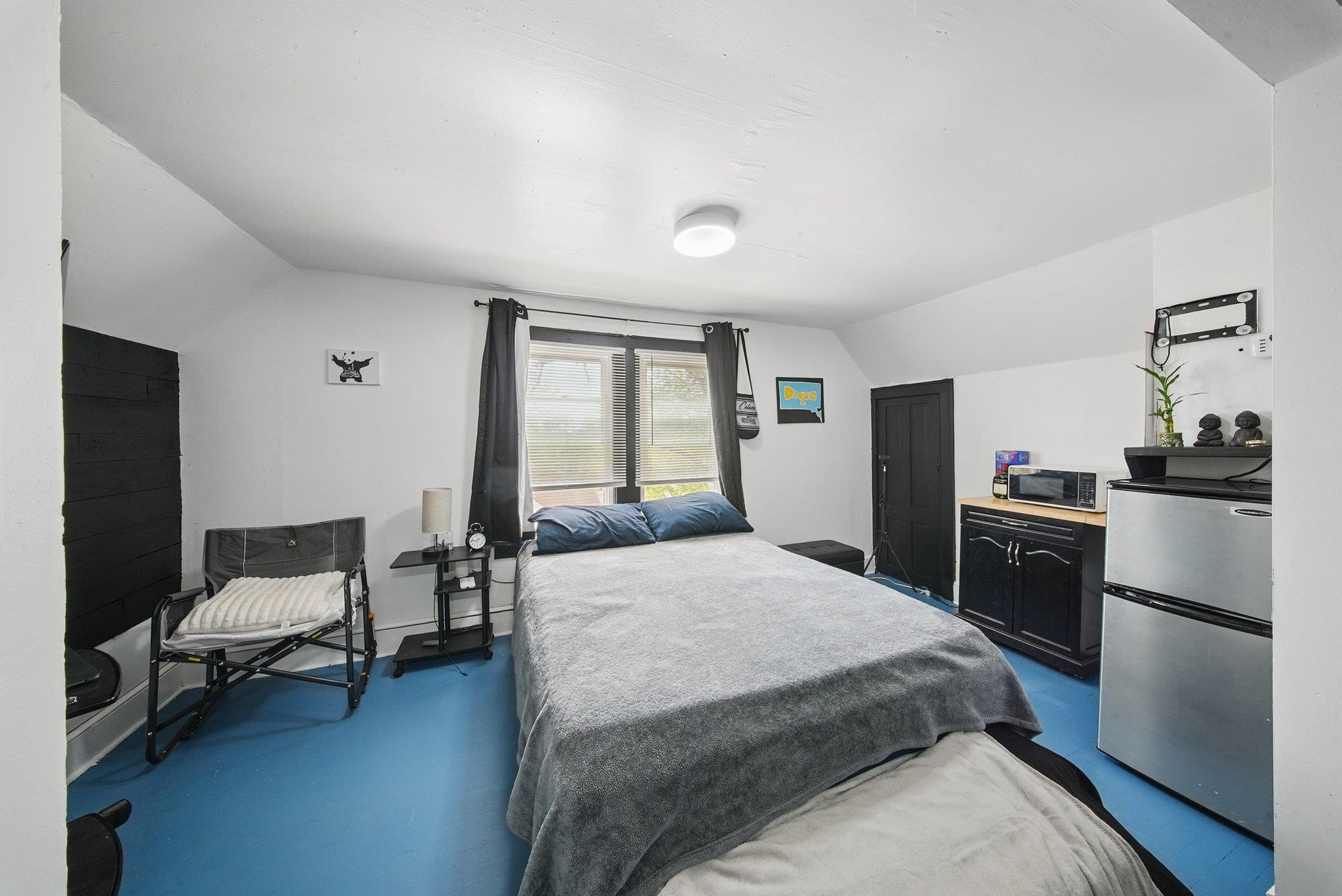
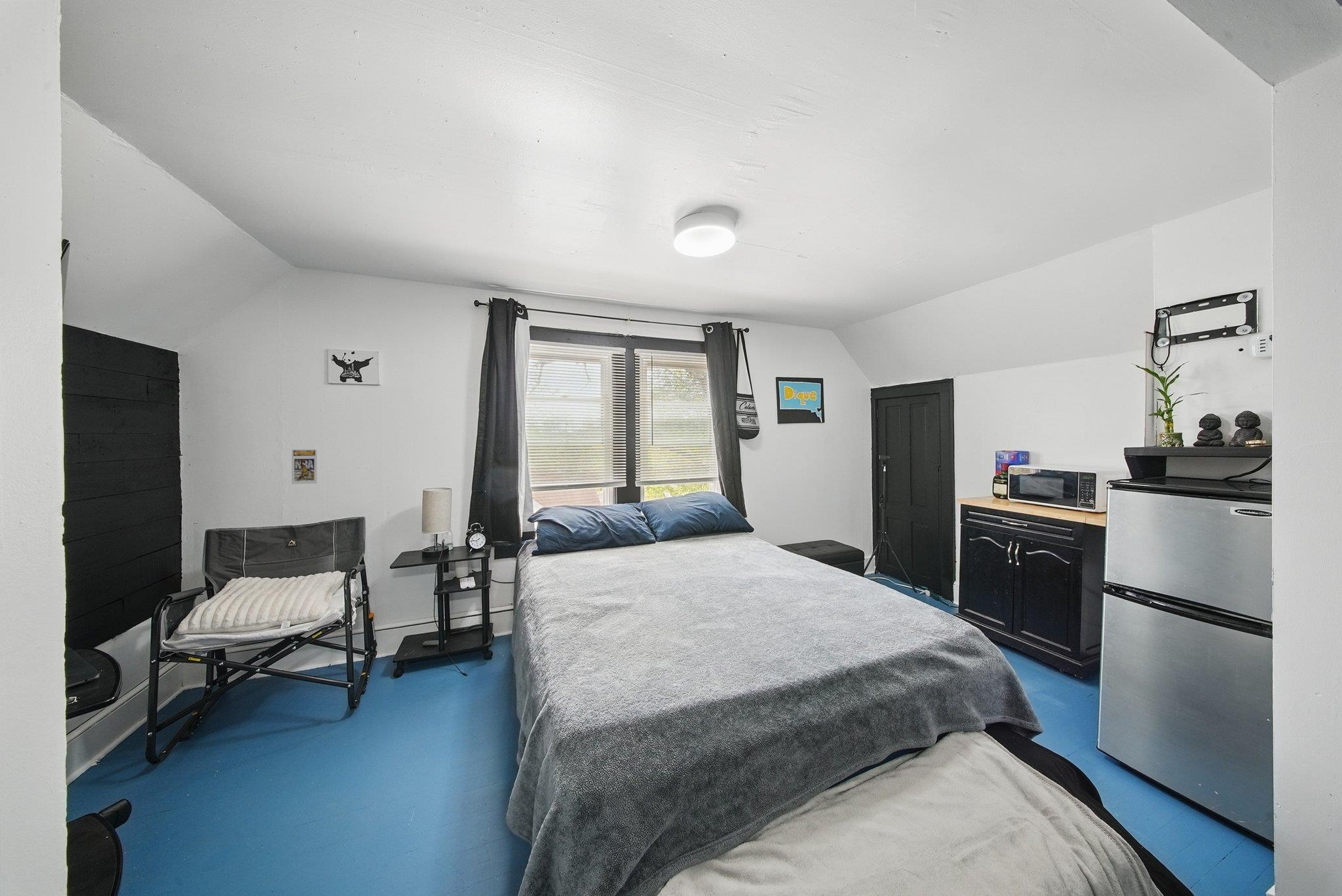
+ trading card display case (304, 466)
